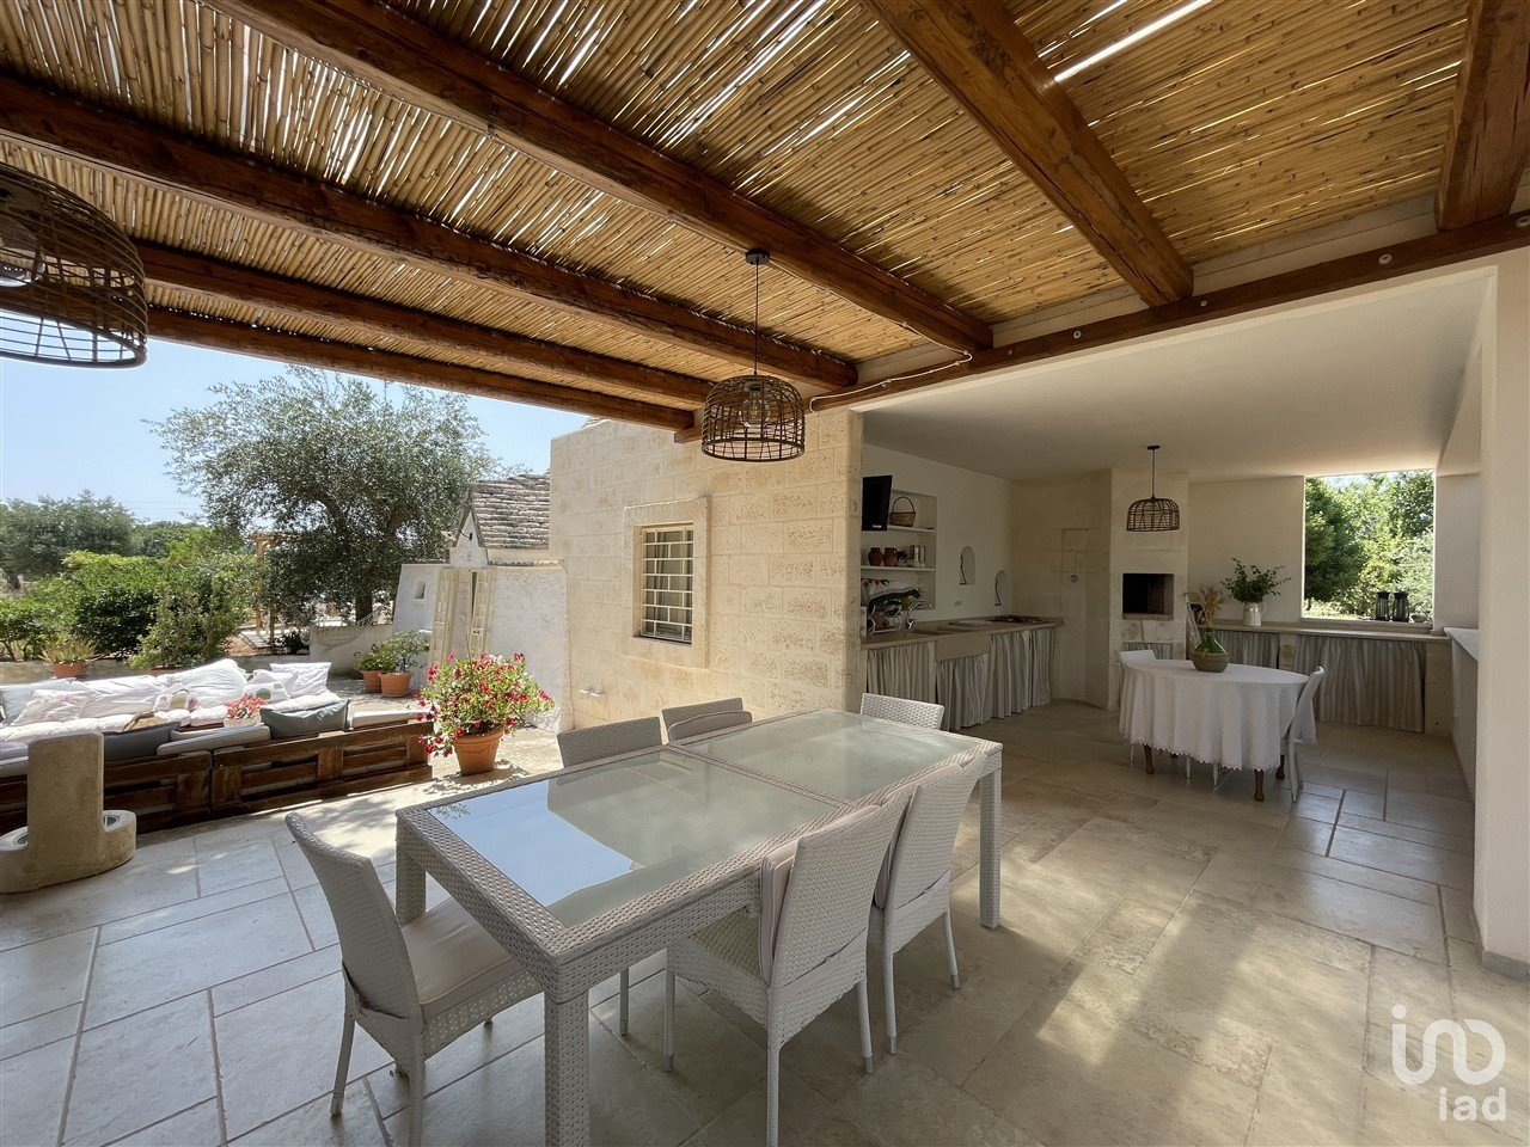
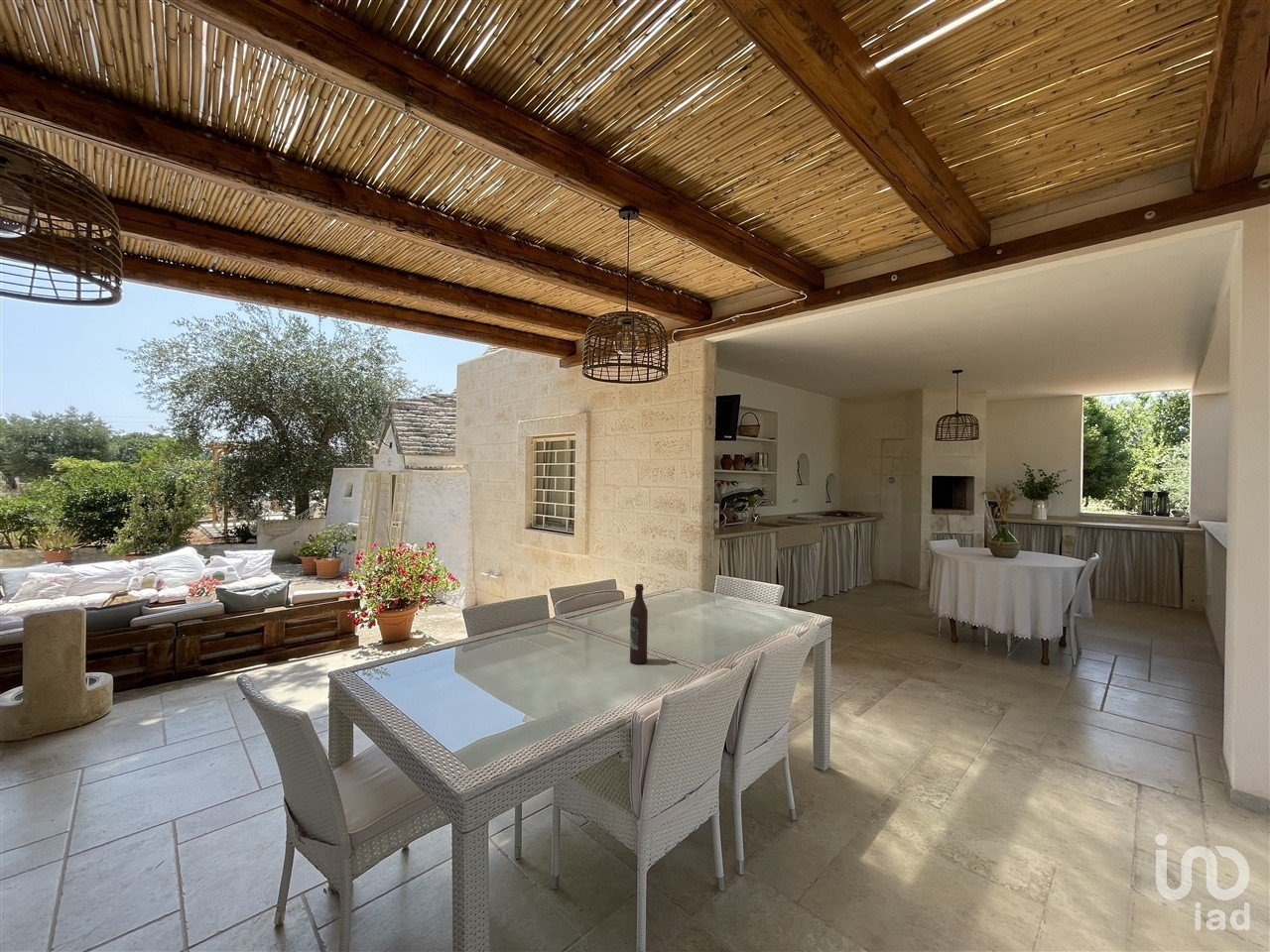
+ wine bottle (638, 623)
